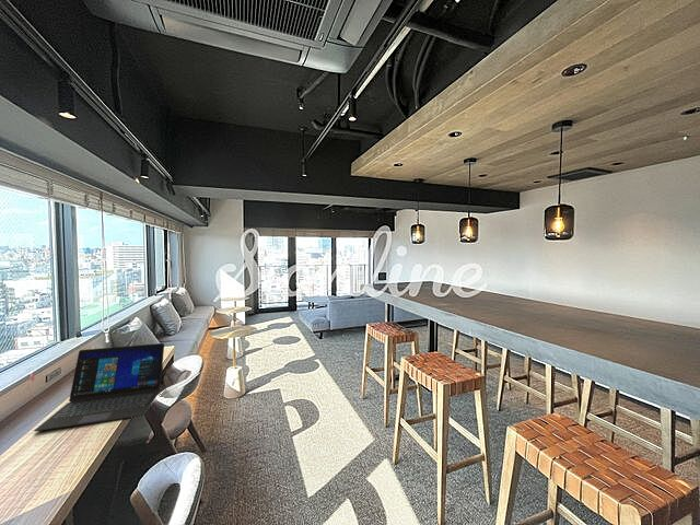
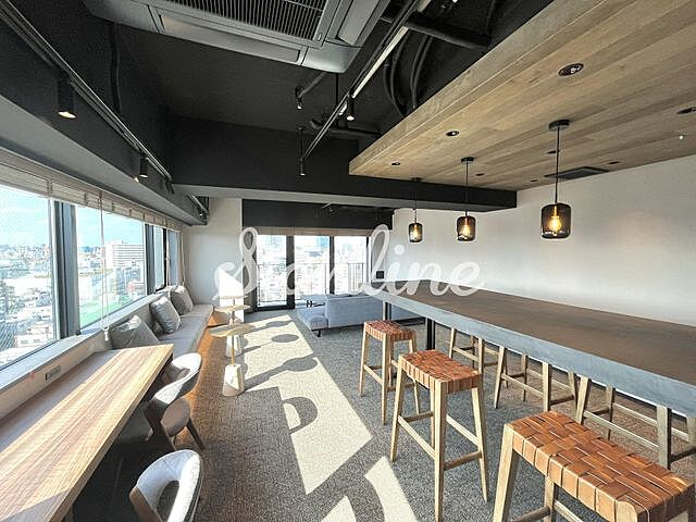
- laptop (108, 380)
